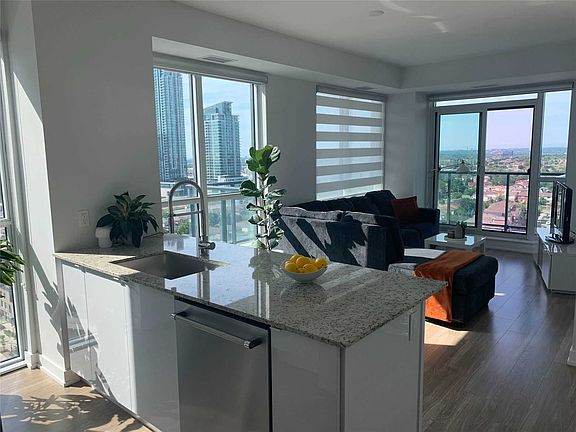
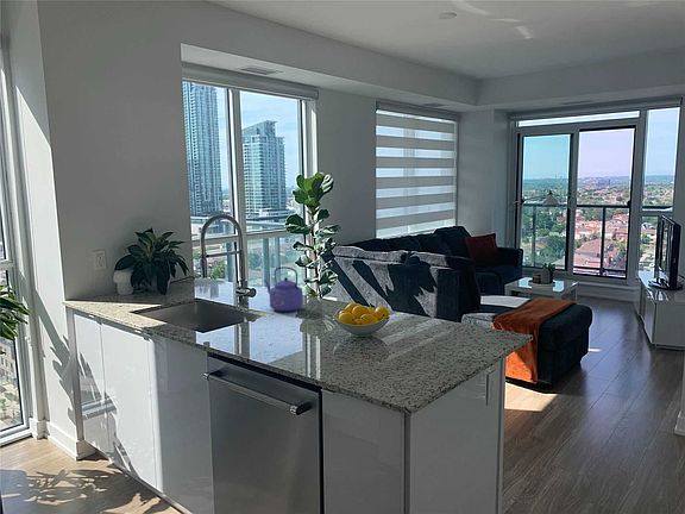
+ kettle (281, 287)
